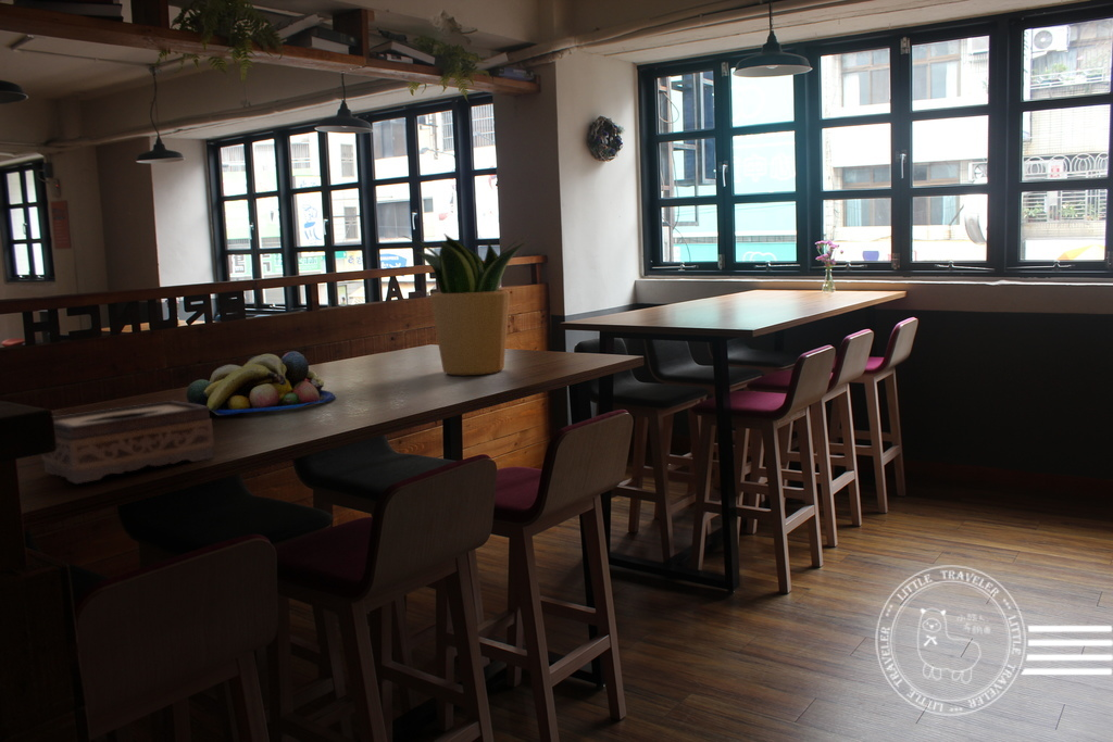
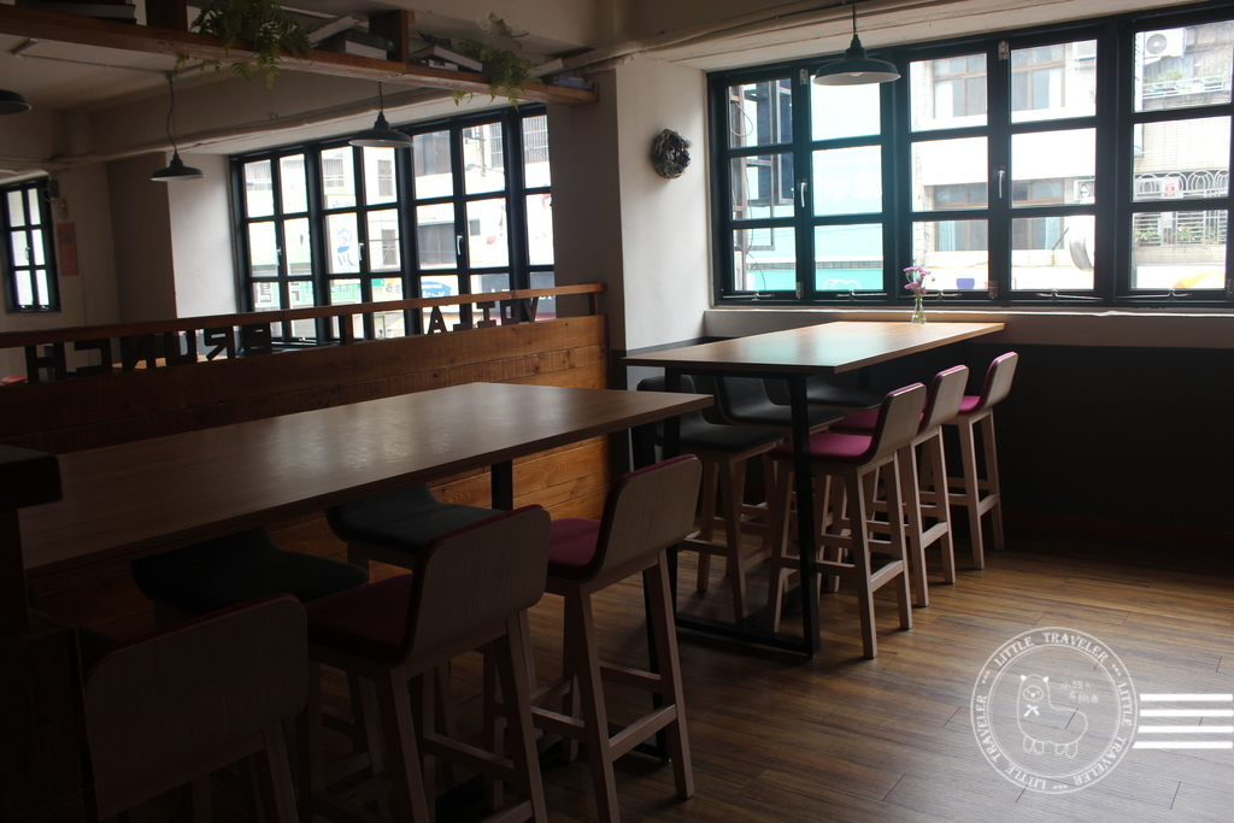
- tissue box (128, 438)
- potted plant (470, 303)
- fruit bowl (262, 378)
